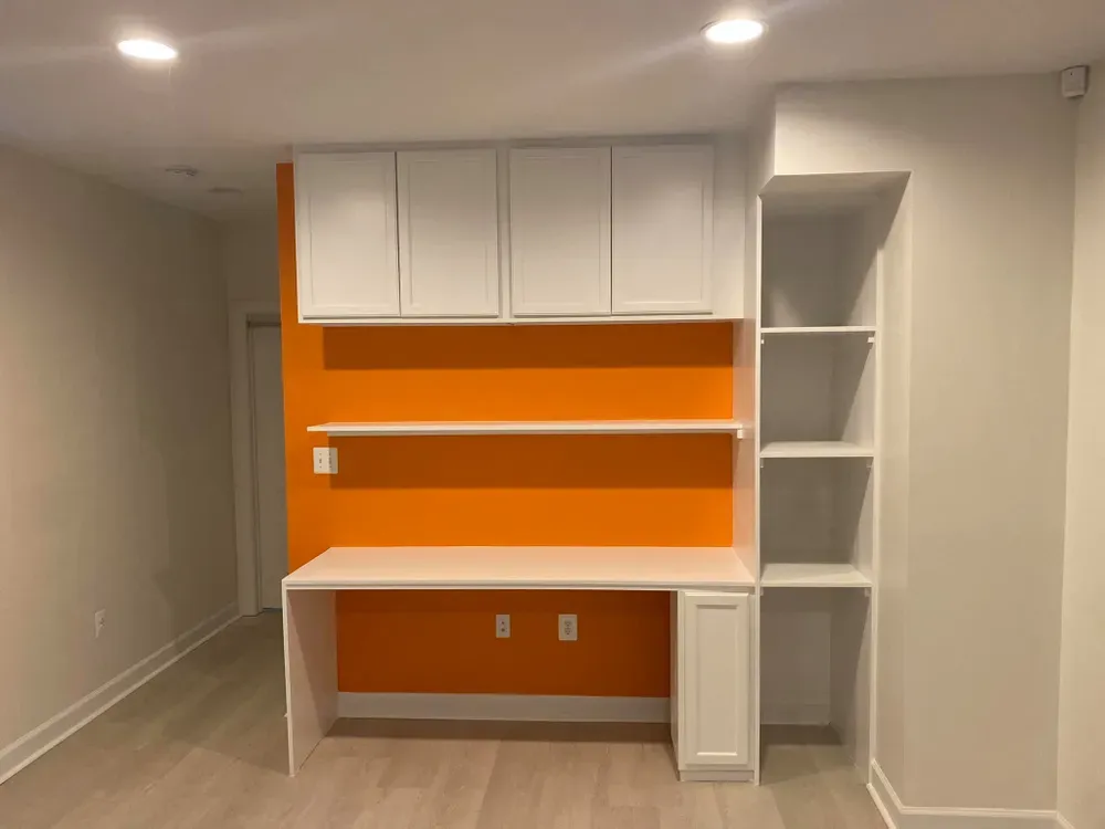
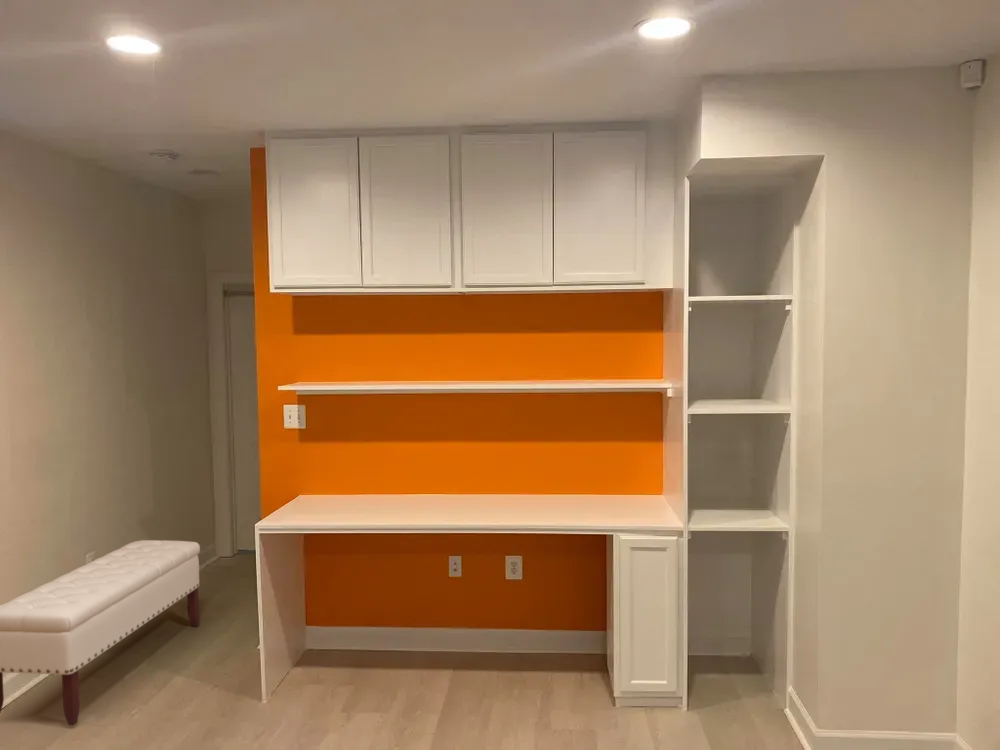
+ bench (106, 618)
